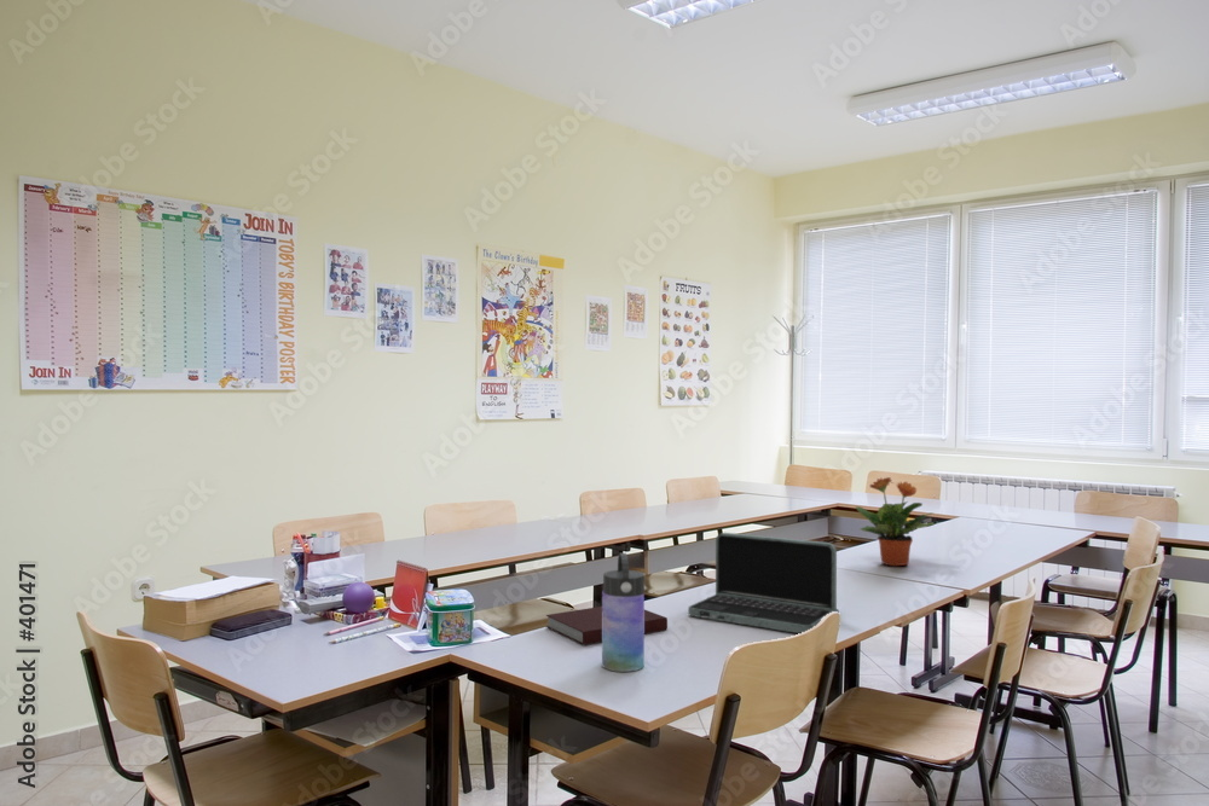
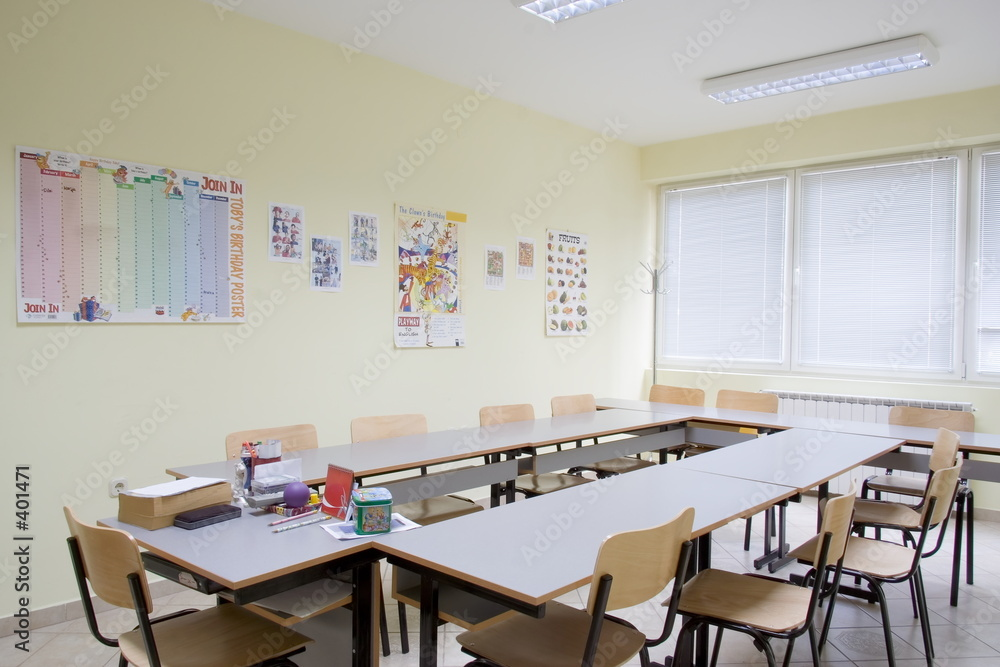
- water bottle (623, 608)
- potted plant (893, 521)
- laptop (759, 578)
- notebook (601, 622)
